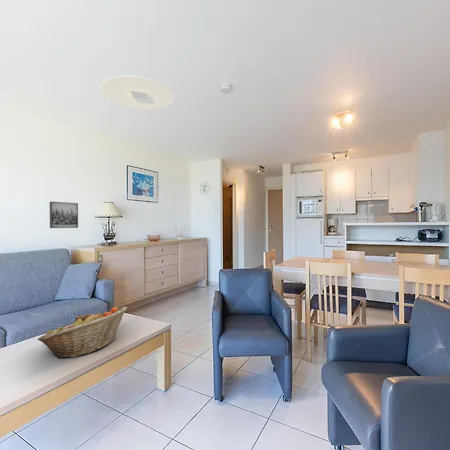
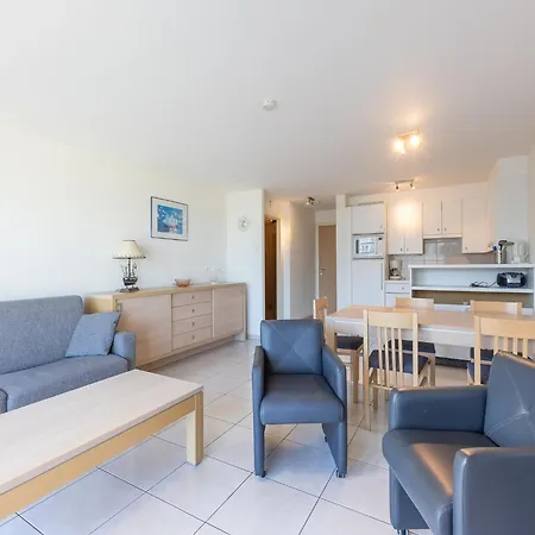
- ceiling light (138, 91)
- wall art (64, 215)
- fruit basket (87, 328)
